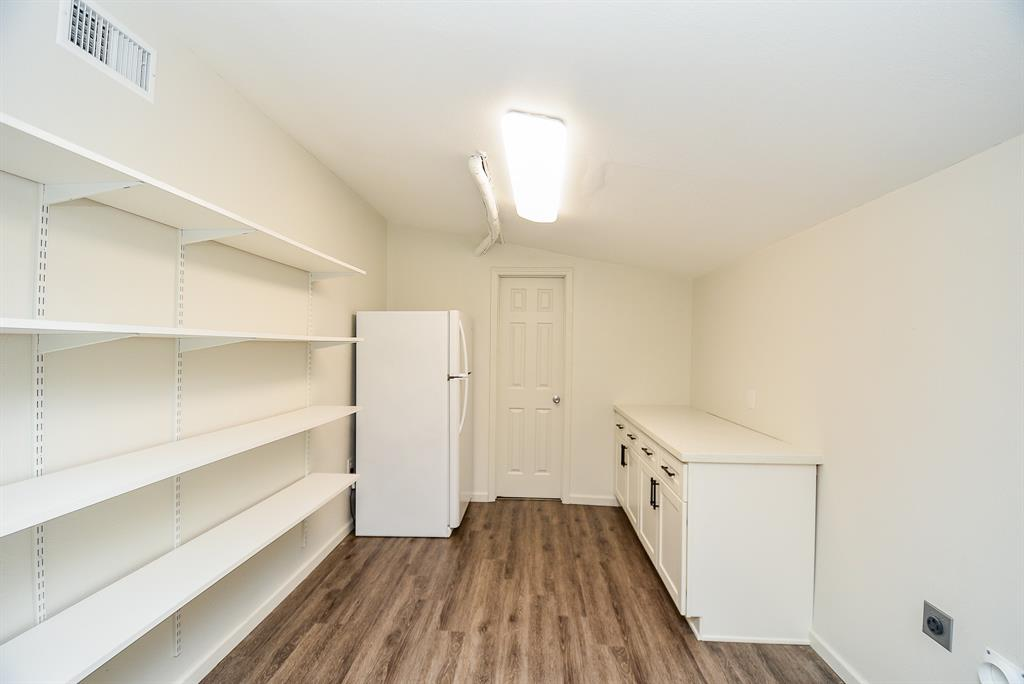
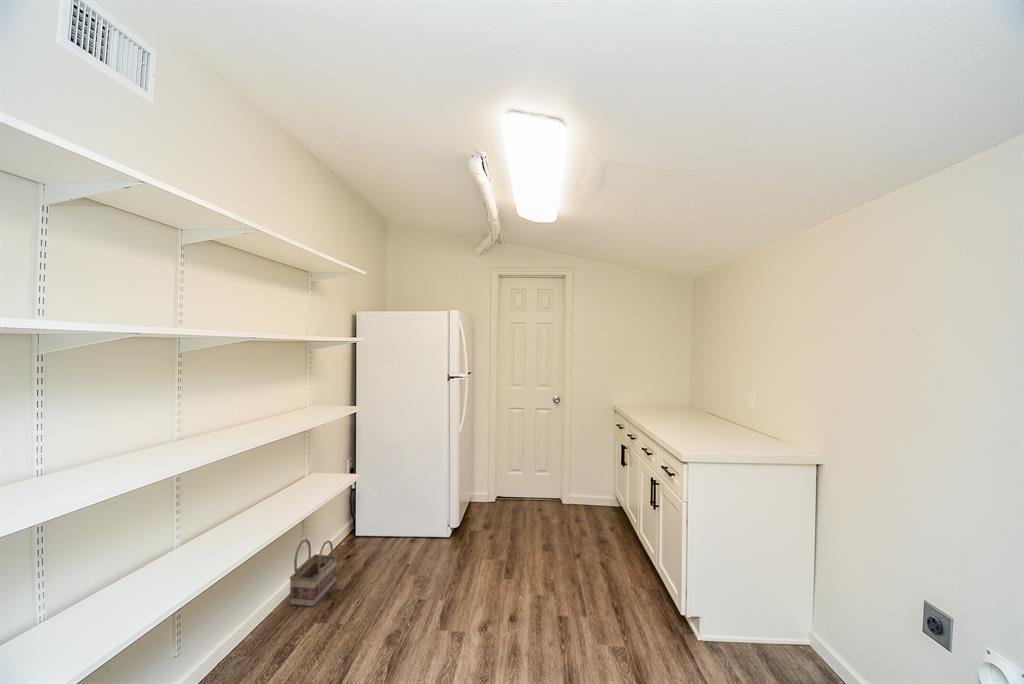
+ basket (314, 566)
